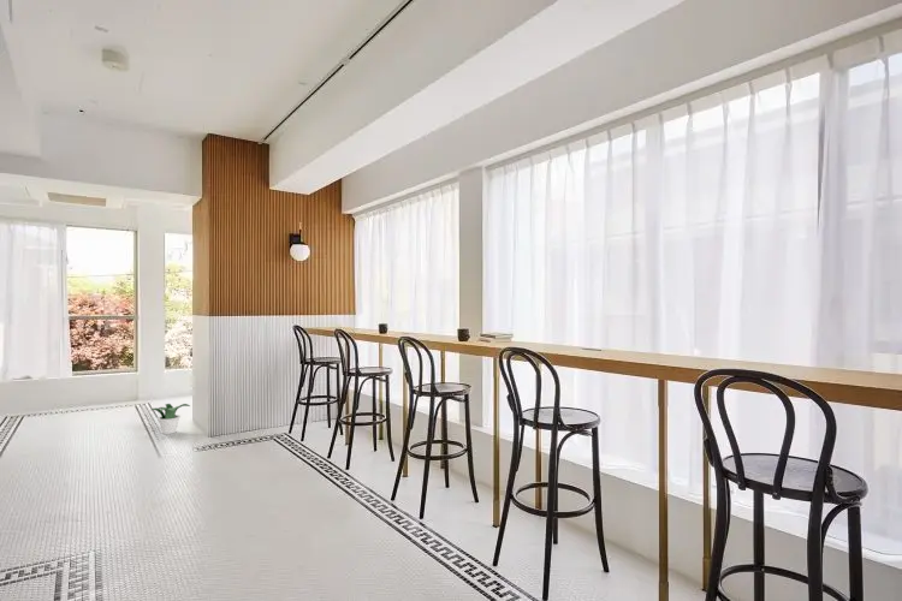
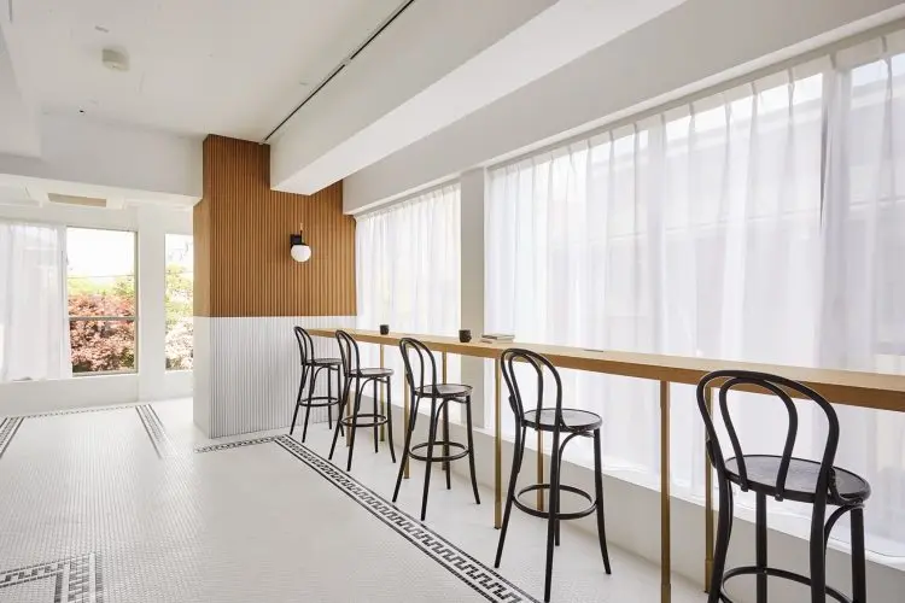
- potted plant (170, 418)
